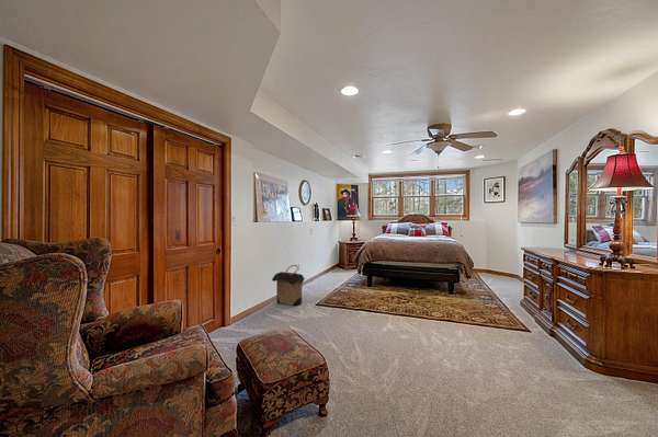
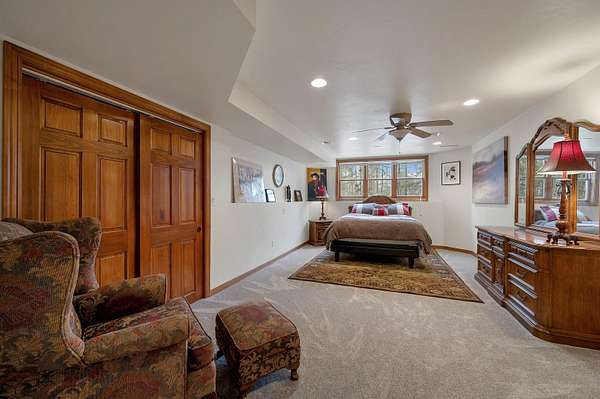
- laundry hamper (287, 284)
